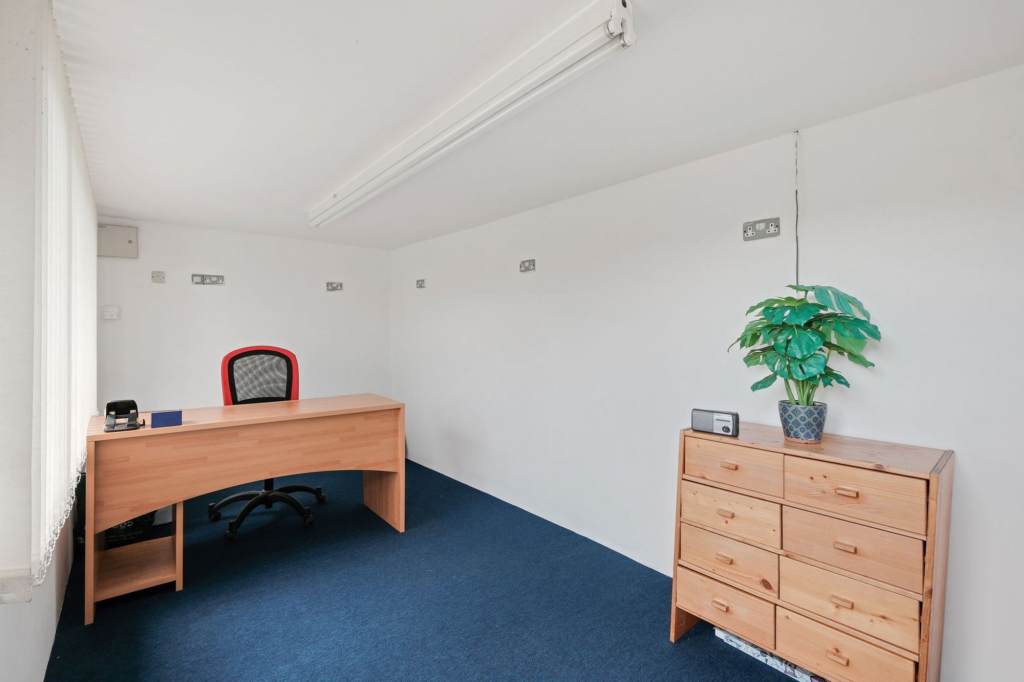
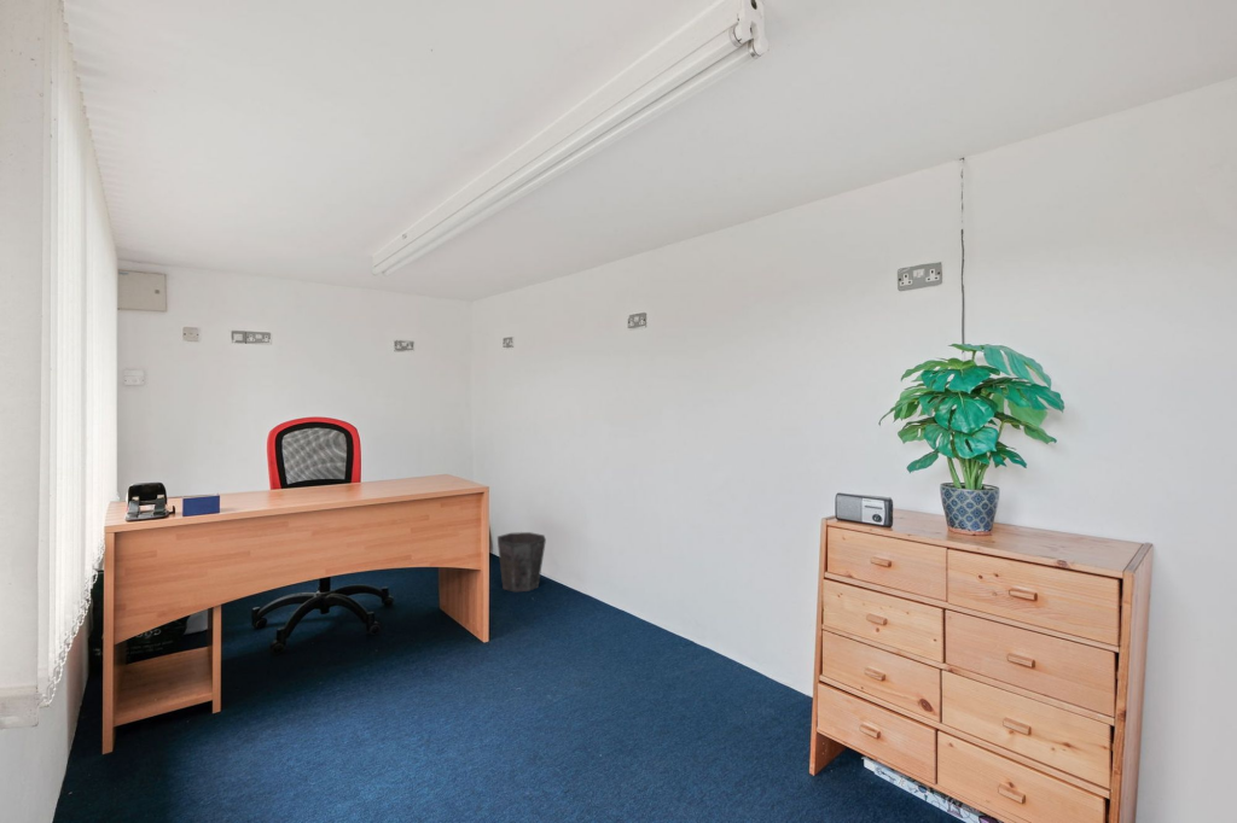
+ waste bin (521, 561)
